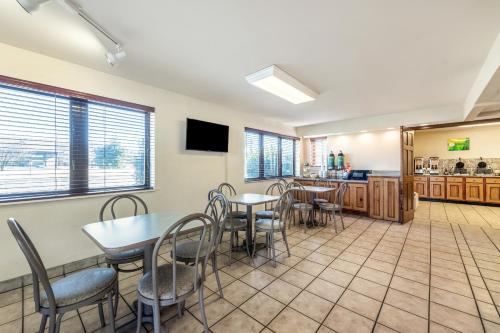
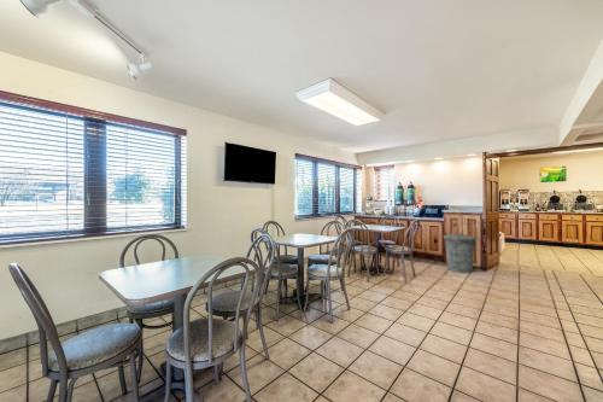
+ trash can (459, 250)
